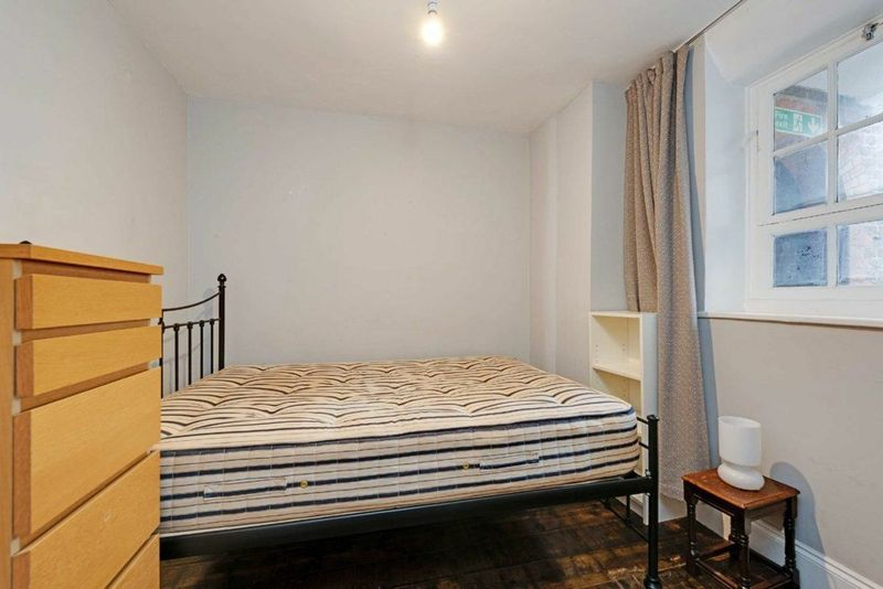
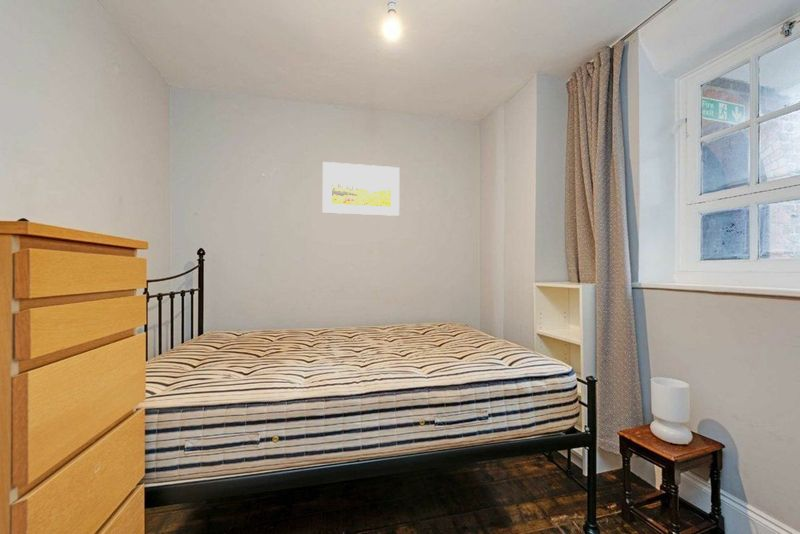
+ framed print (361, 189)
